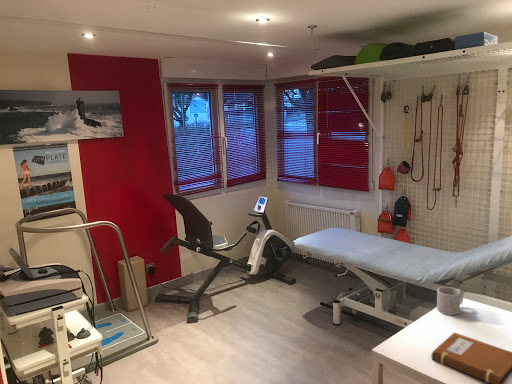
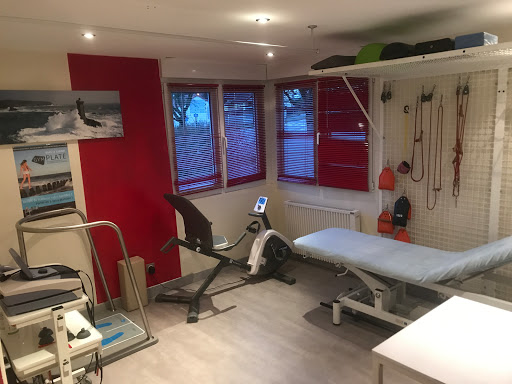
- mug (451, 299)
- notebook (472, 357)
